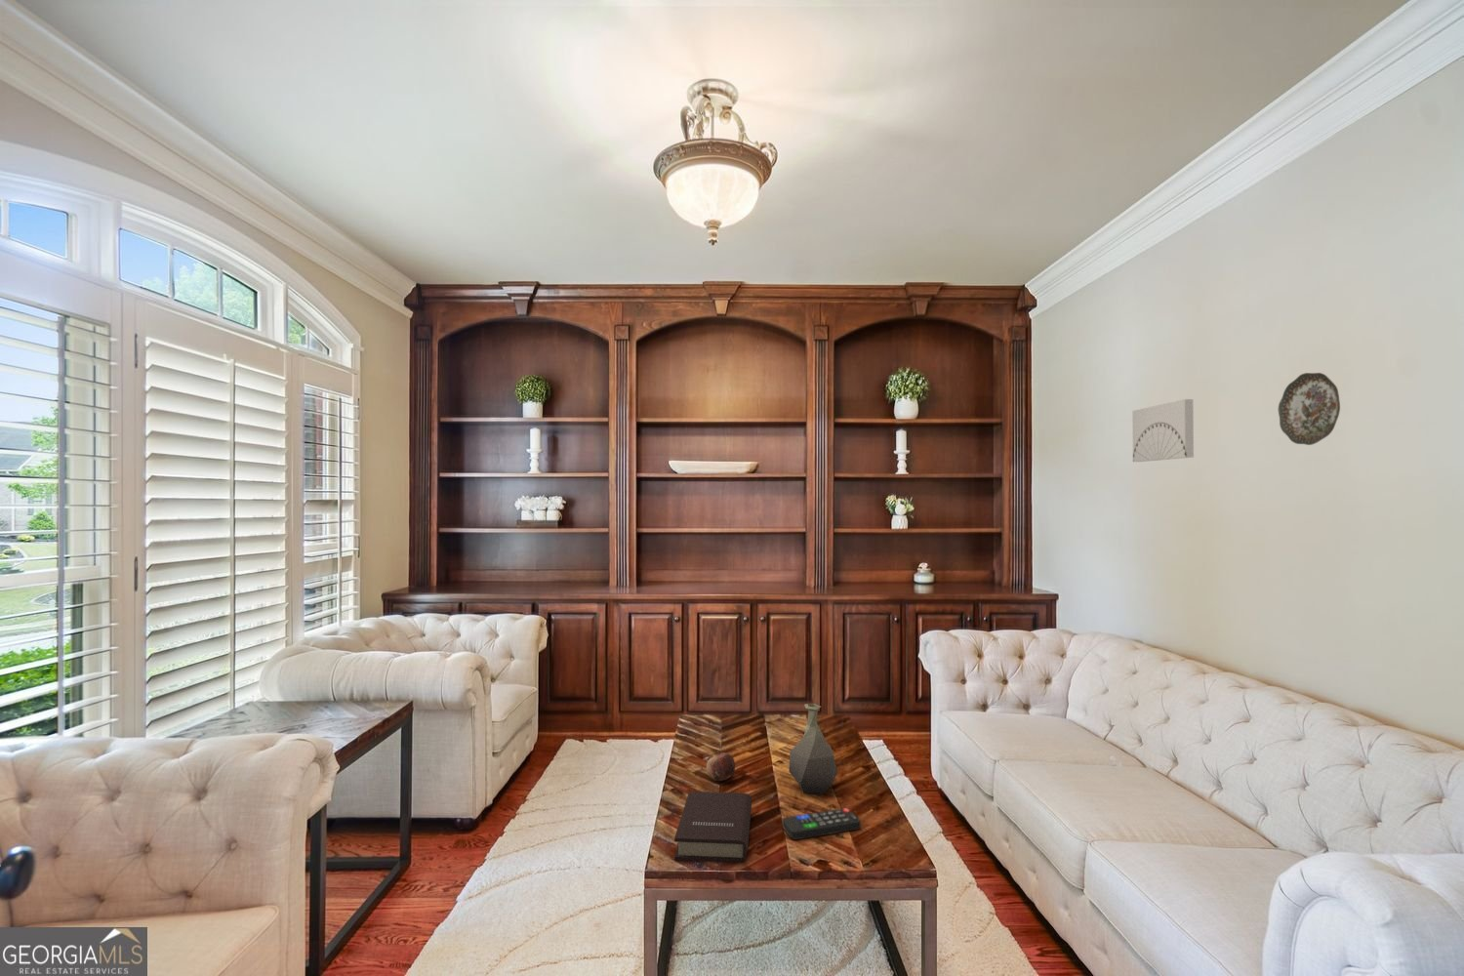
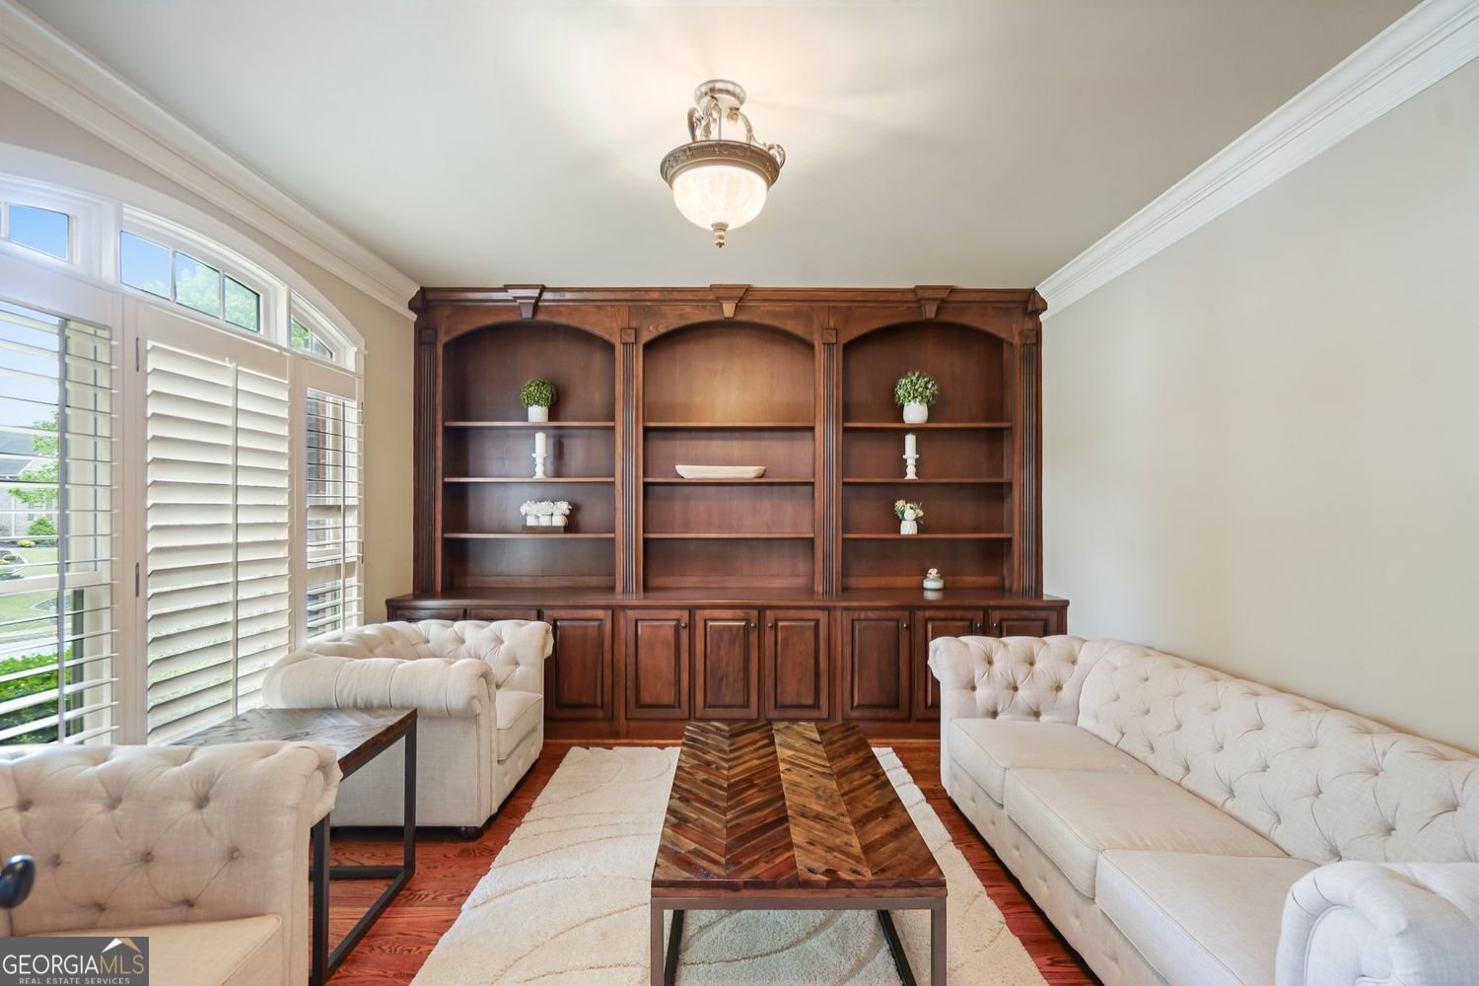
- fruit (720, 765)
- decorative plate (1310, 408)
- vase (812, 746)
- wall art (1160, 432)
- remote control (821, 821)
- book (716, 823)
